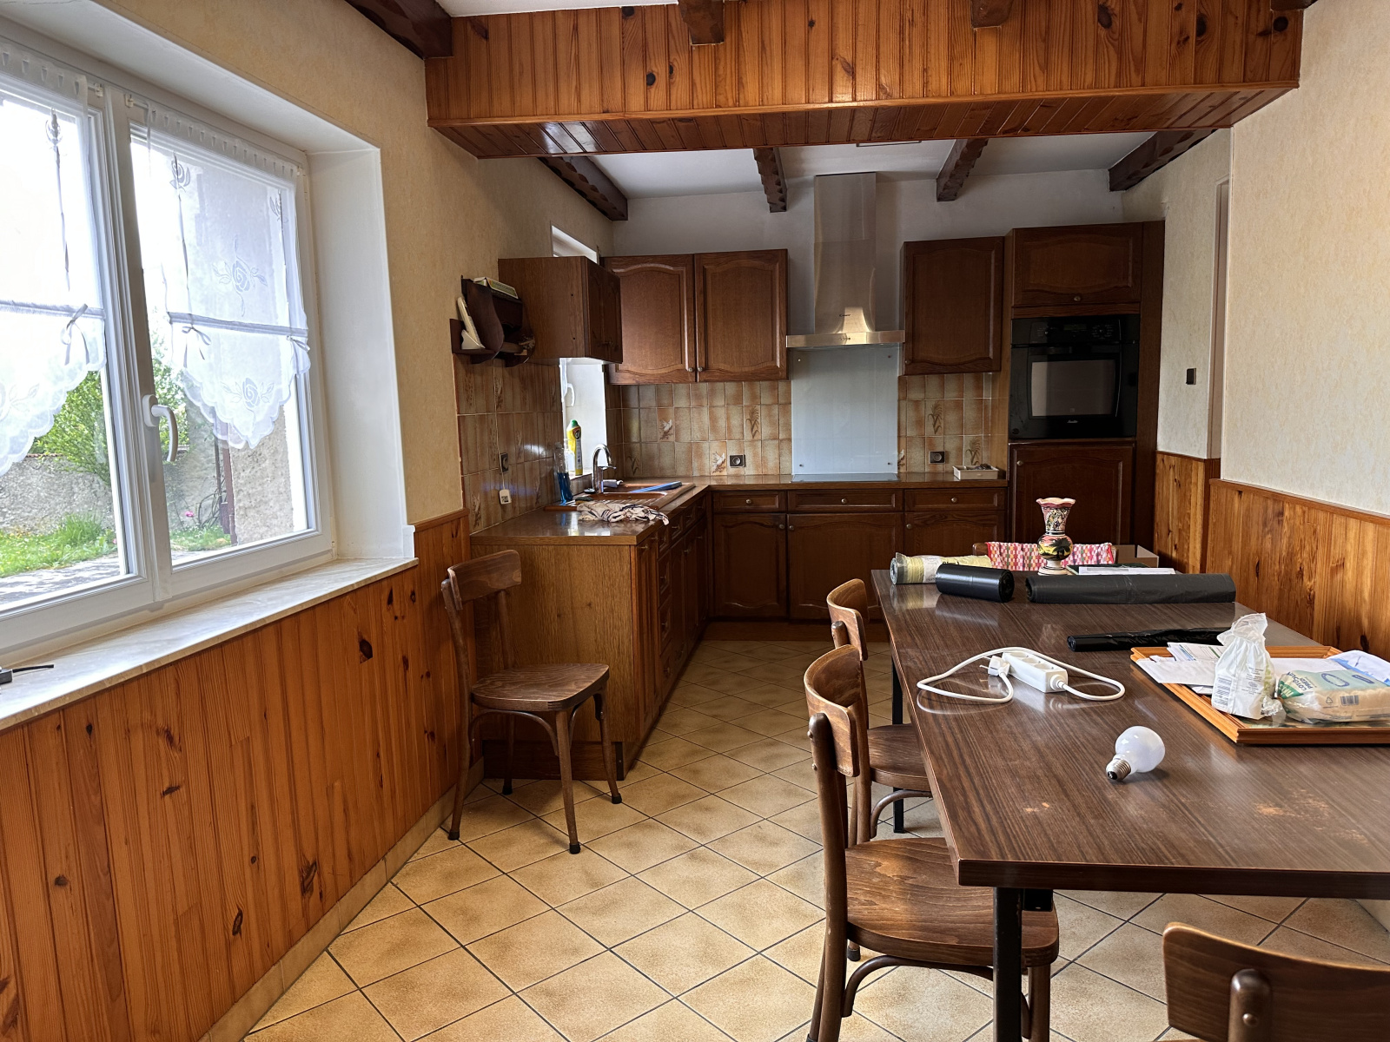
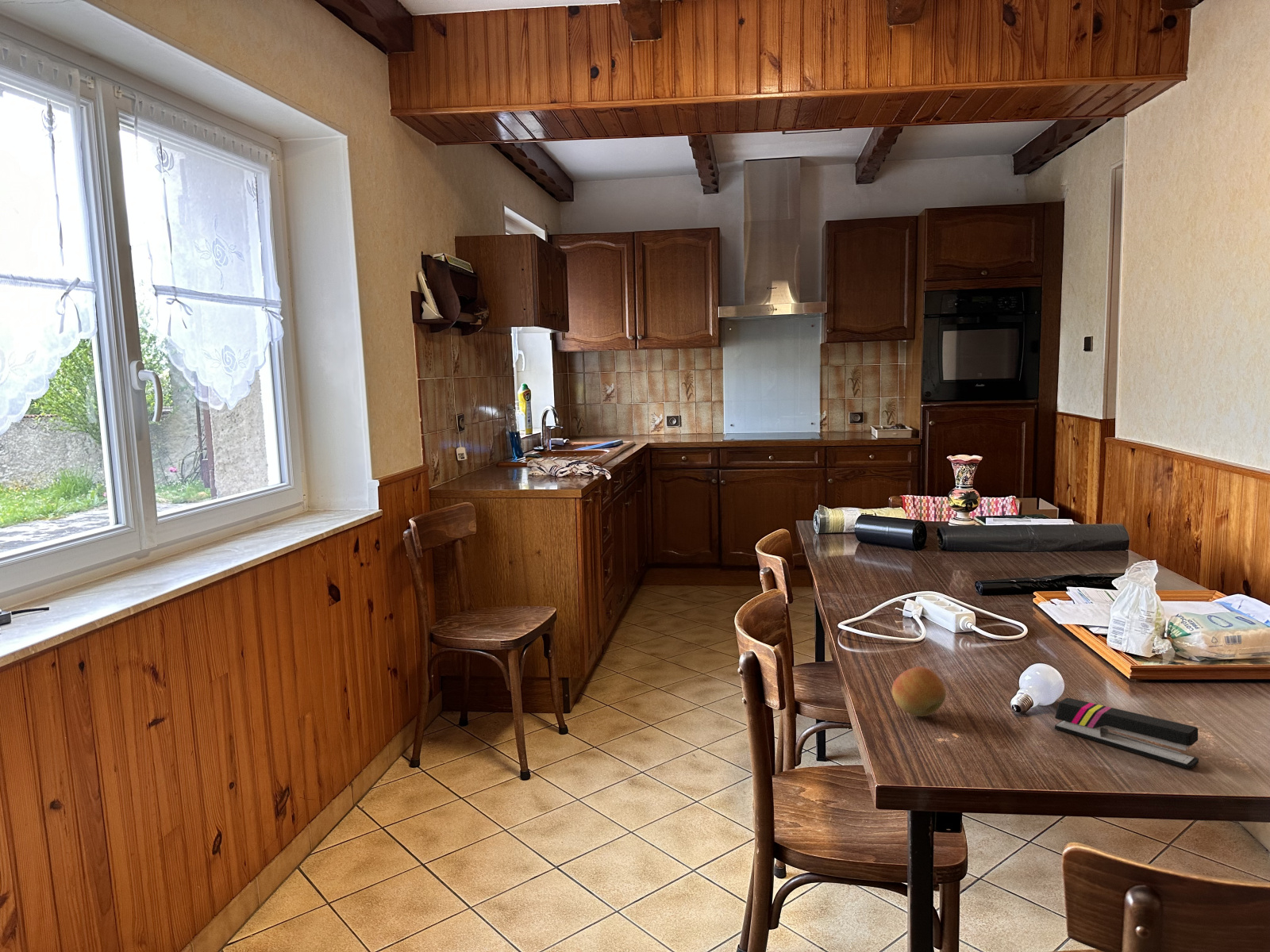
+ fruit (918, 691)
+ stapler (1123, 727)
